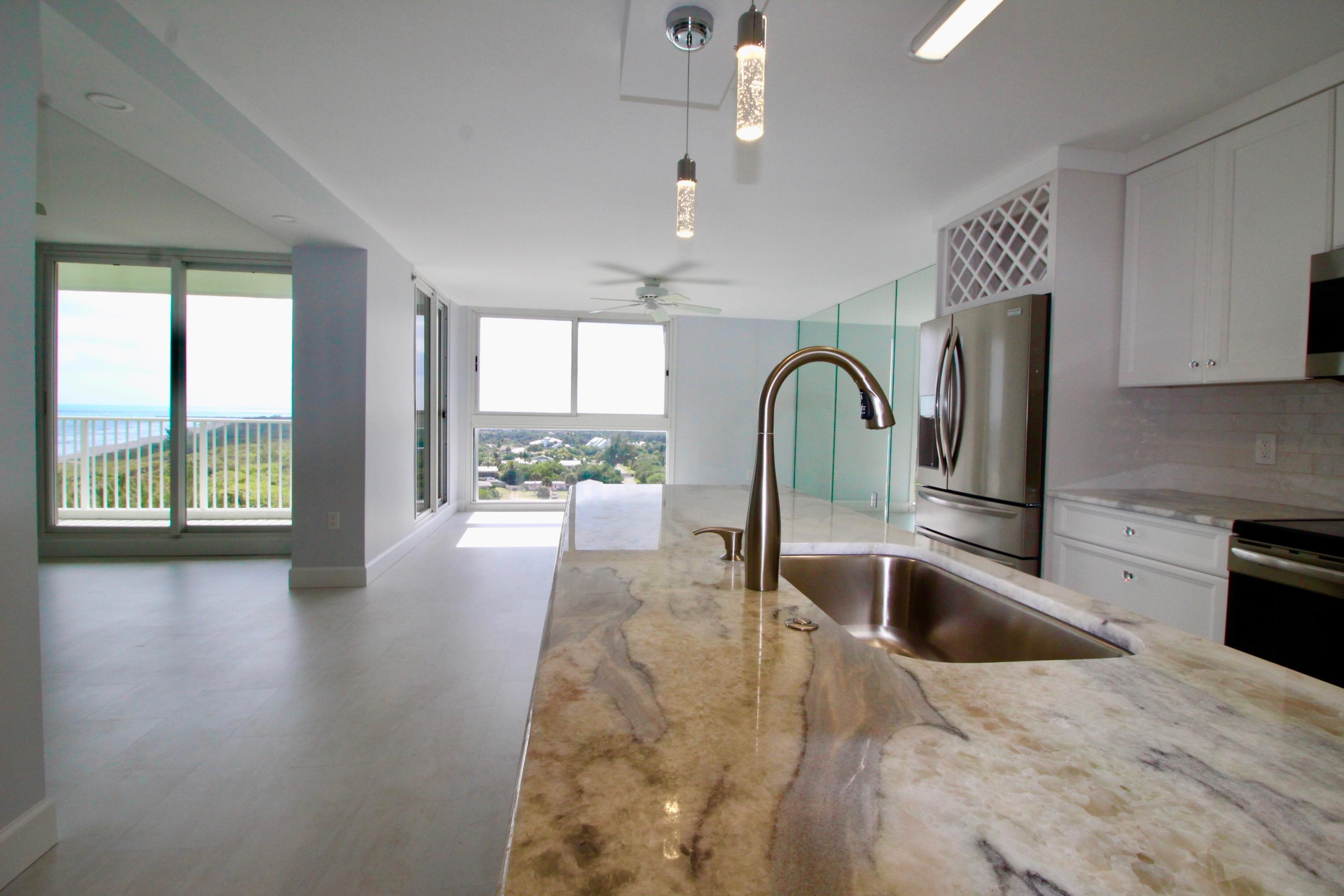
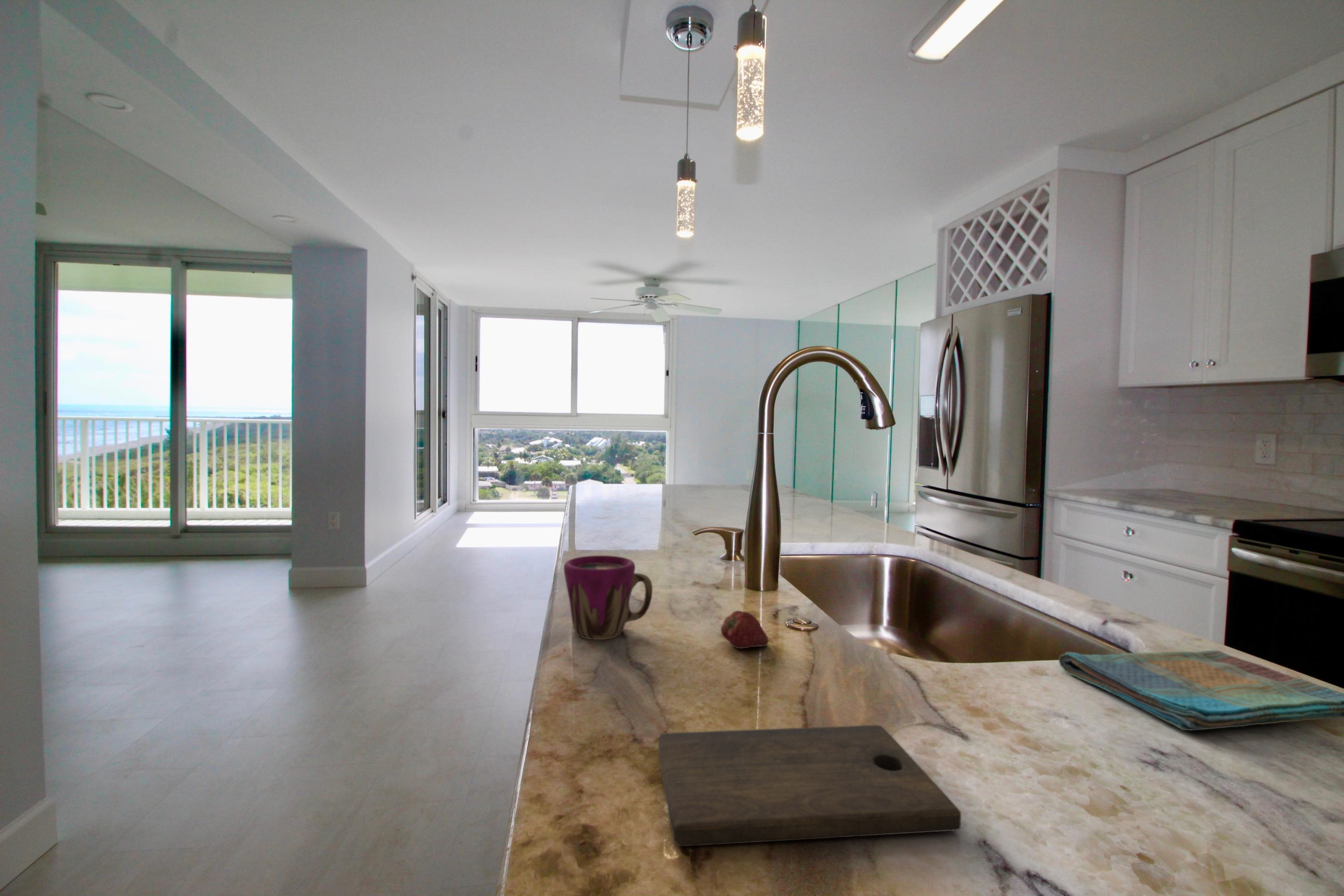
+ cutting board (794, 776)
+ fruit (745, 629)
+ cup (608, 597)
+ dish towel (1201, 681)
